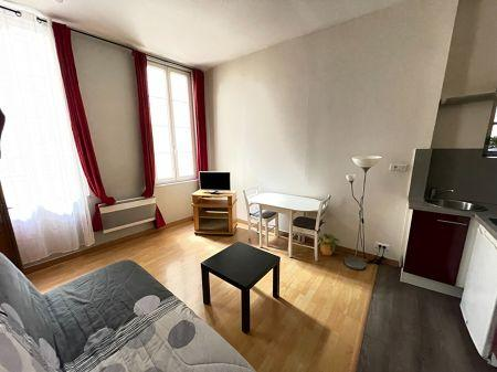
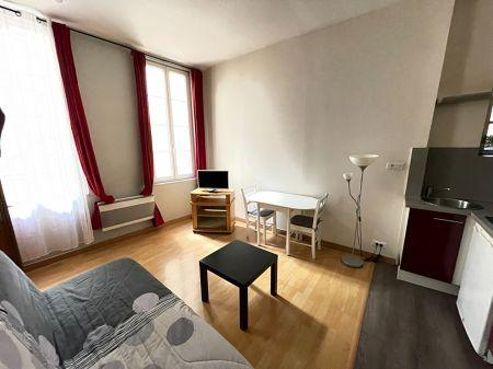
- potted plant (326, 243)
